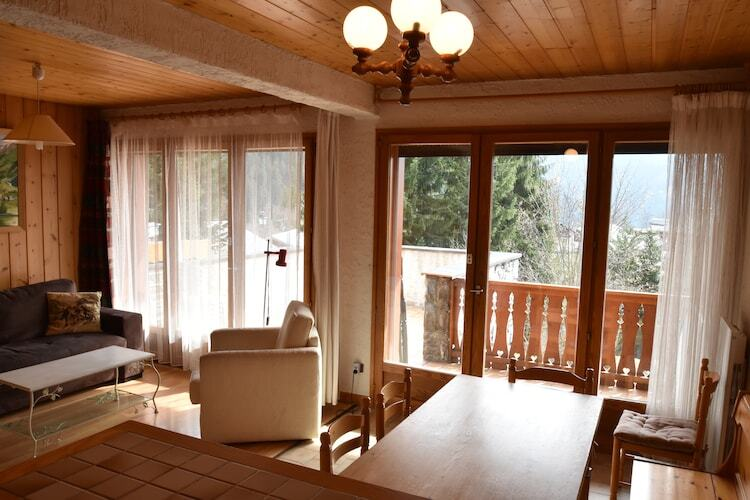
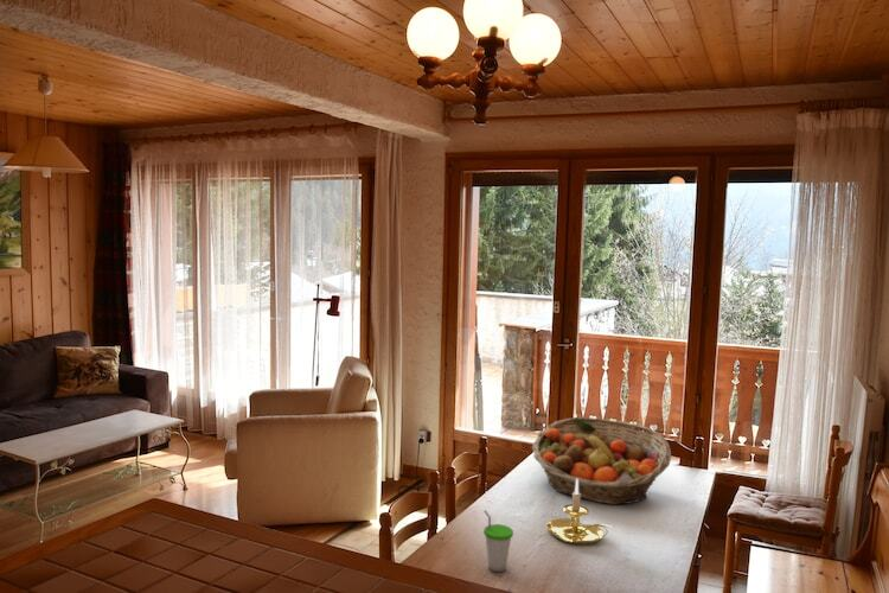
+ candle holder (580, 508)
+ cup (498, 540)
+ fruit basket (599, 458)
